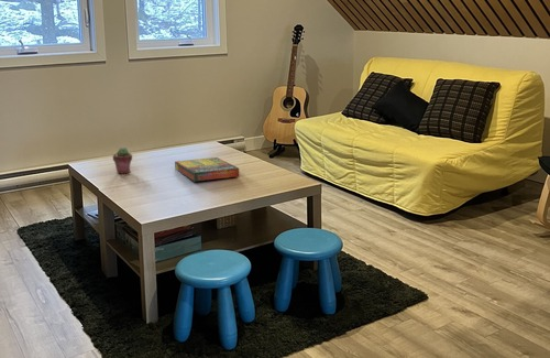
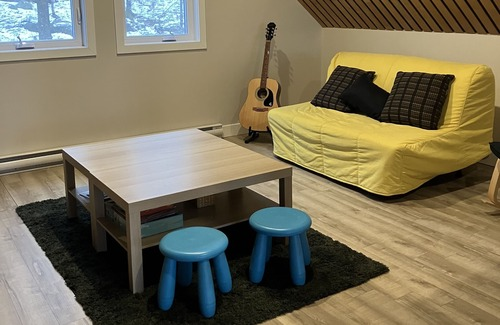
- potted succulent (122, 160)
- game compilation box (206, 169)
